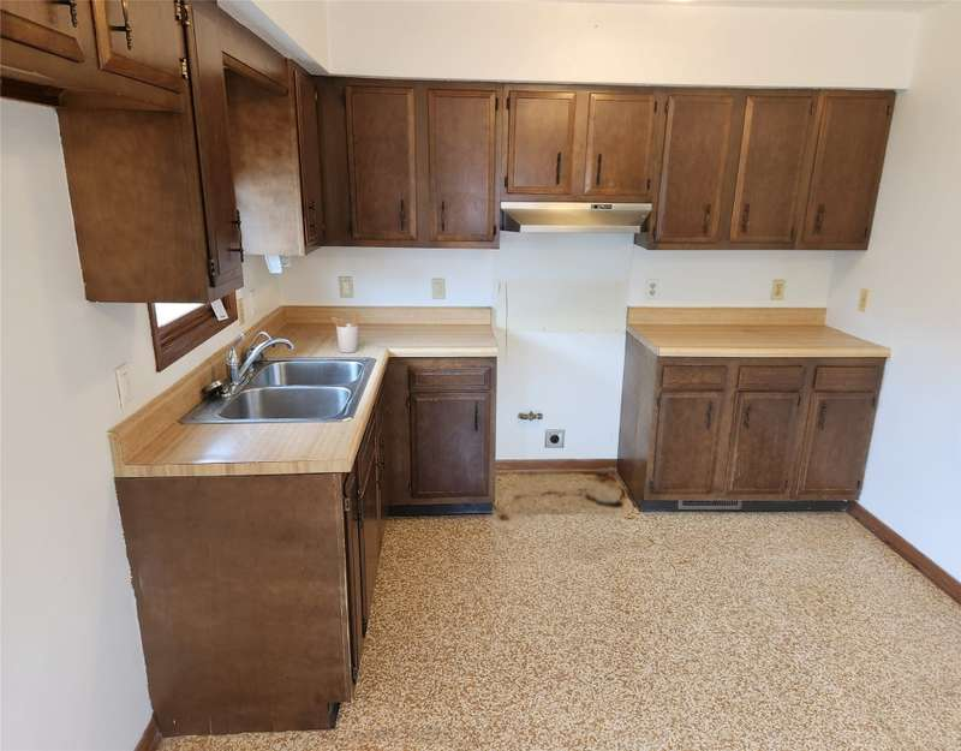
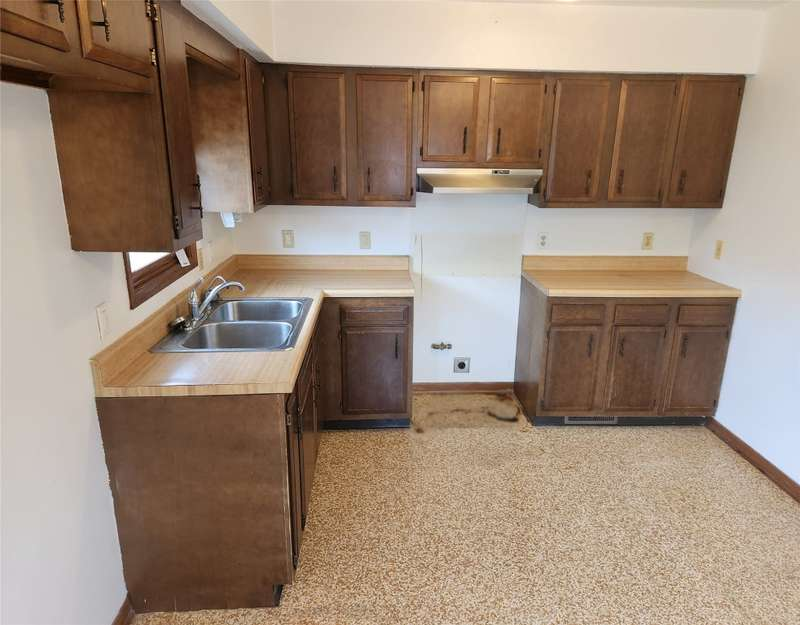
- utensil holder (344, 333)
